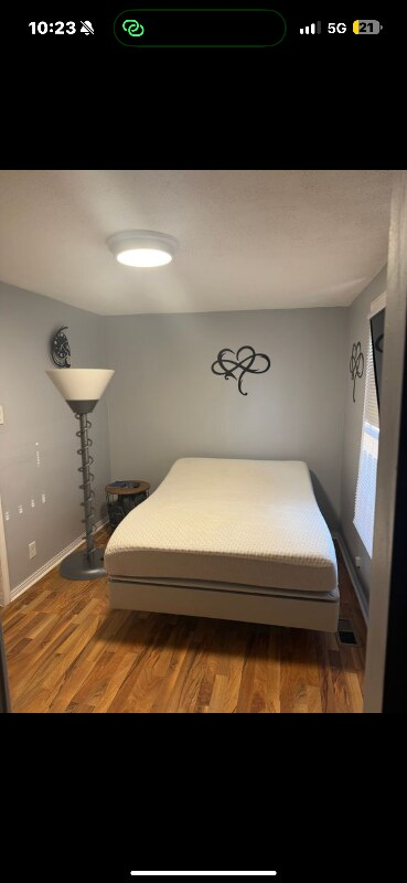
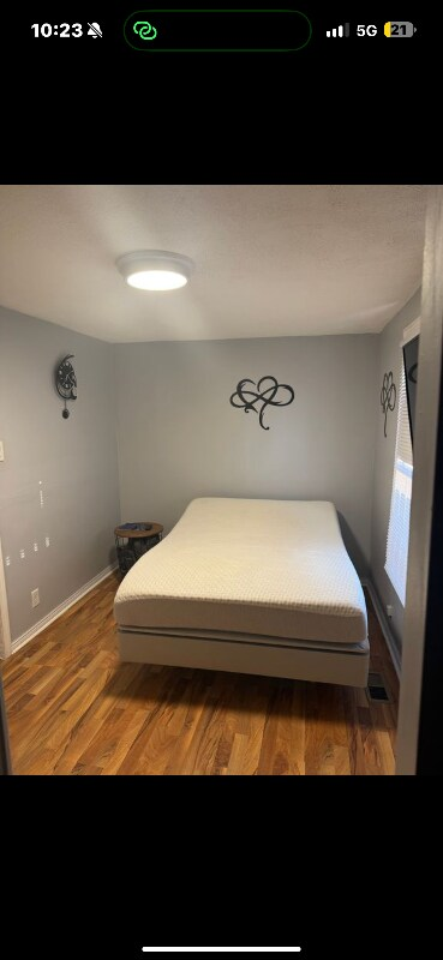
- floor lamp (86, 471)
